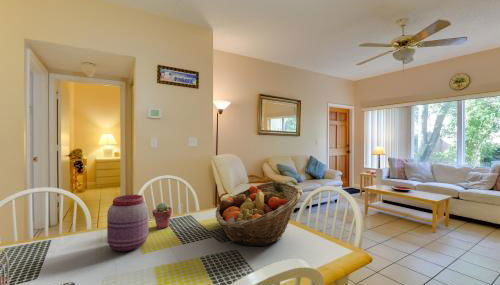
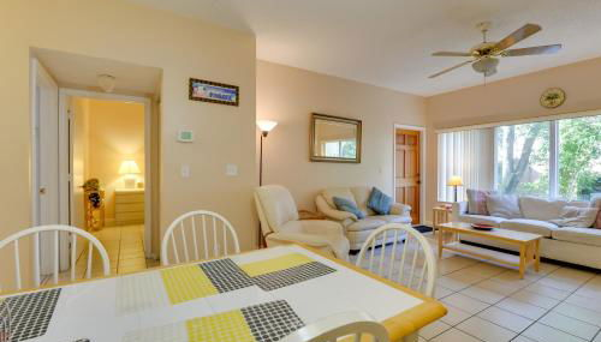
- jar (128, 222)
- potted succulent (162, 214)
- fruit basket (257, 208)
